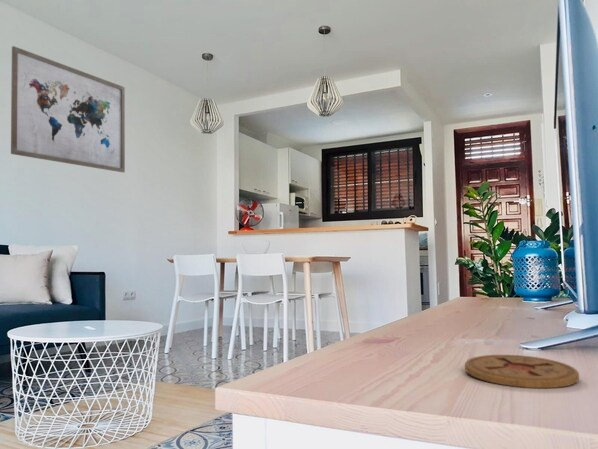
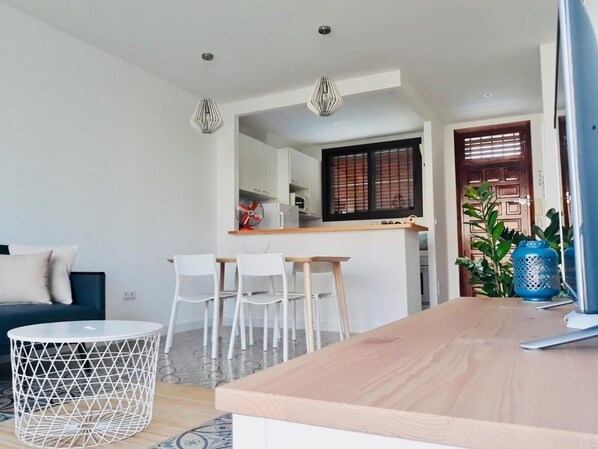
- coaster (519, 369)
- wall art (74, 116)
